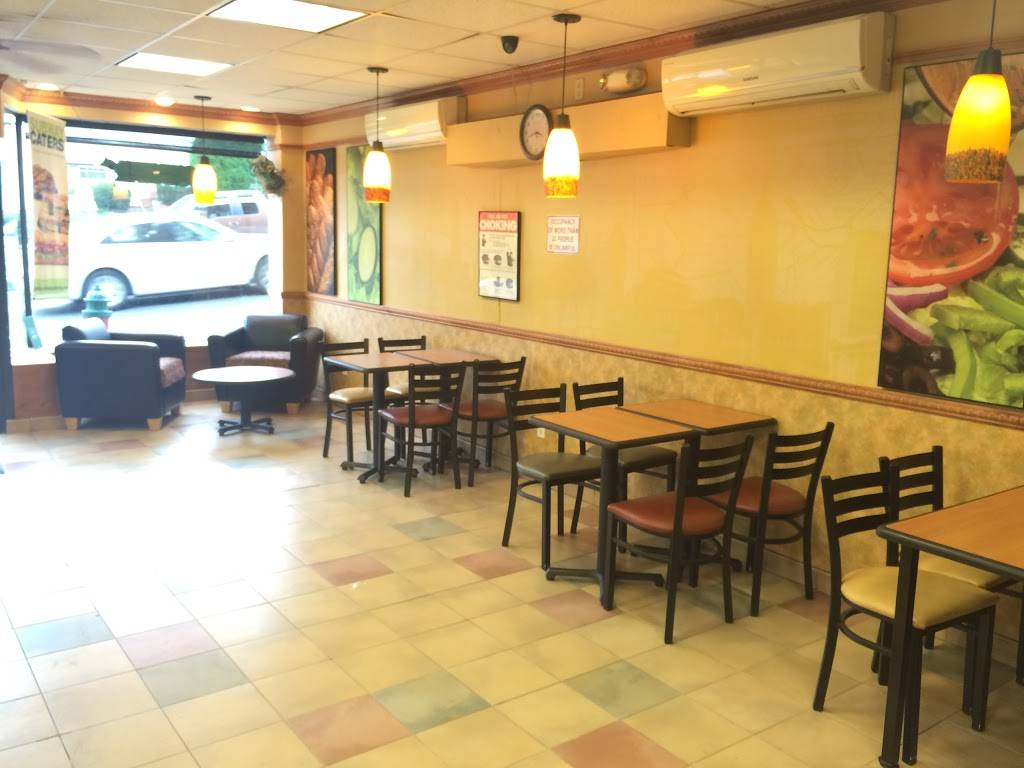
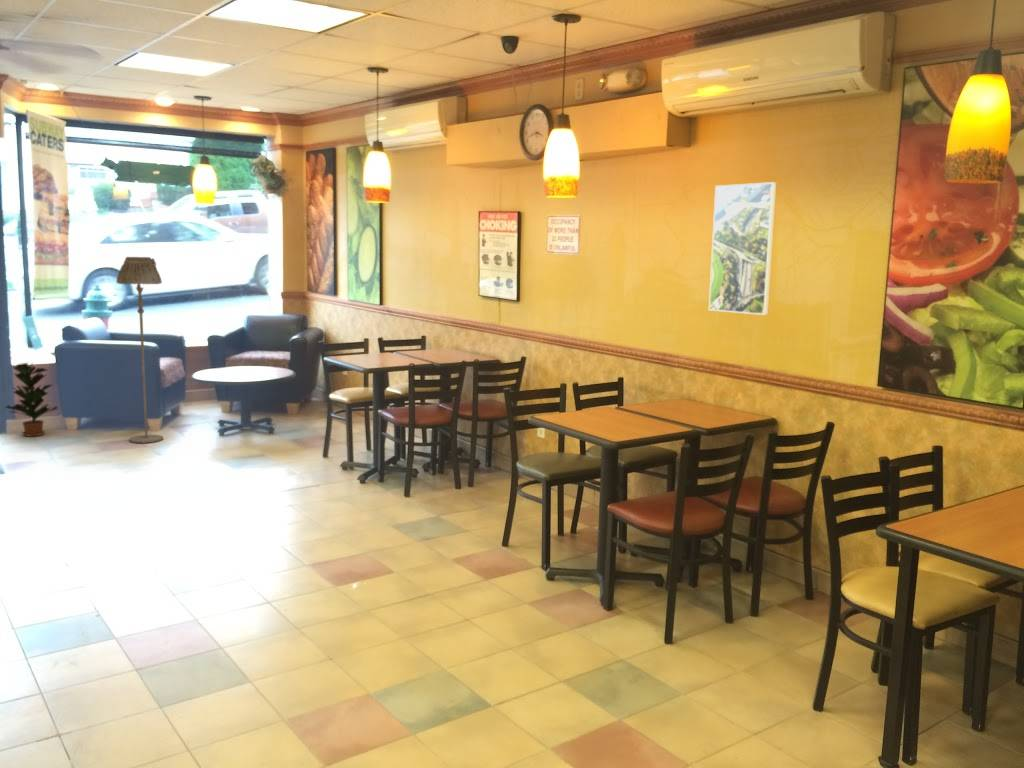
+ floor lamp (142, 349)
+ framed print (741, 249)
+ potted plant (30, 398)
